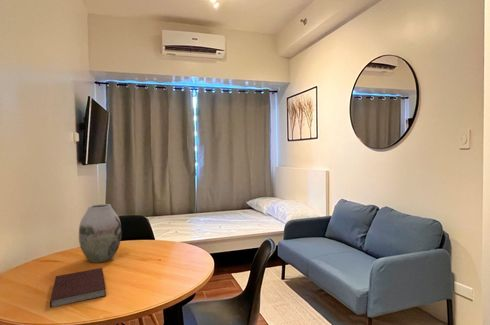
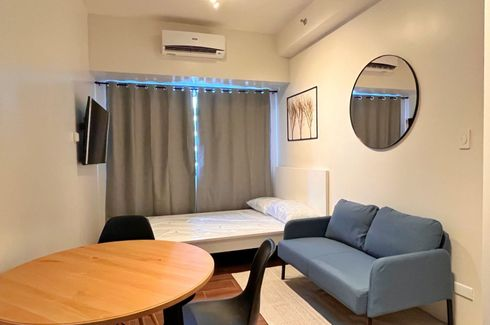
- vase (100, 232)
- notebook (79, 285)
